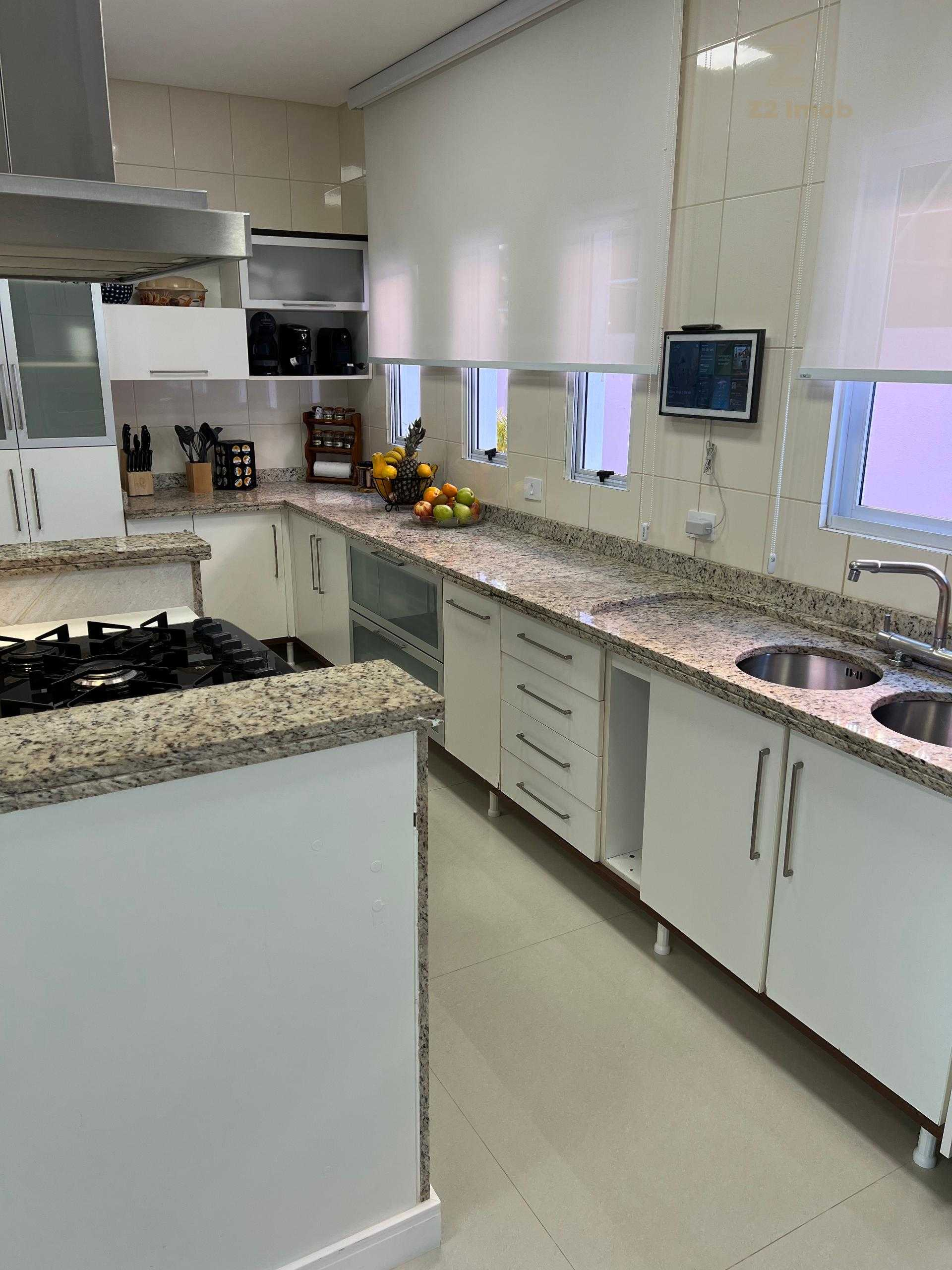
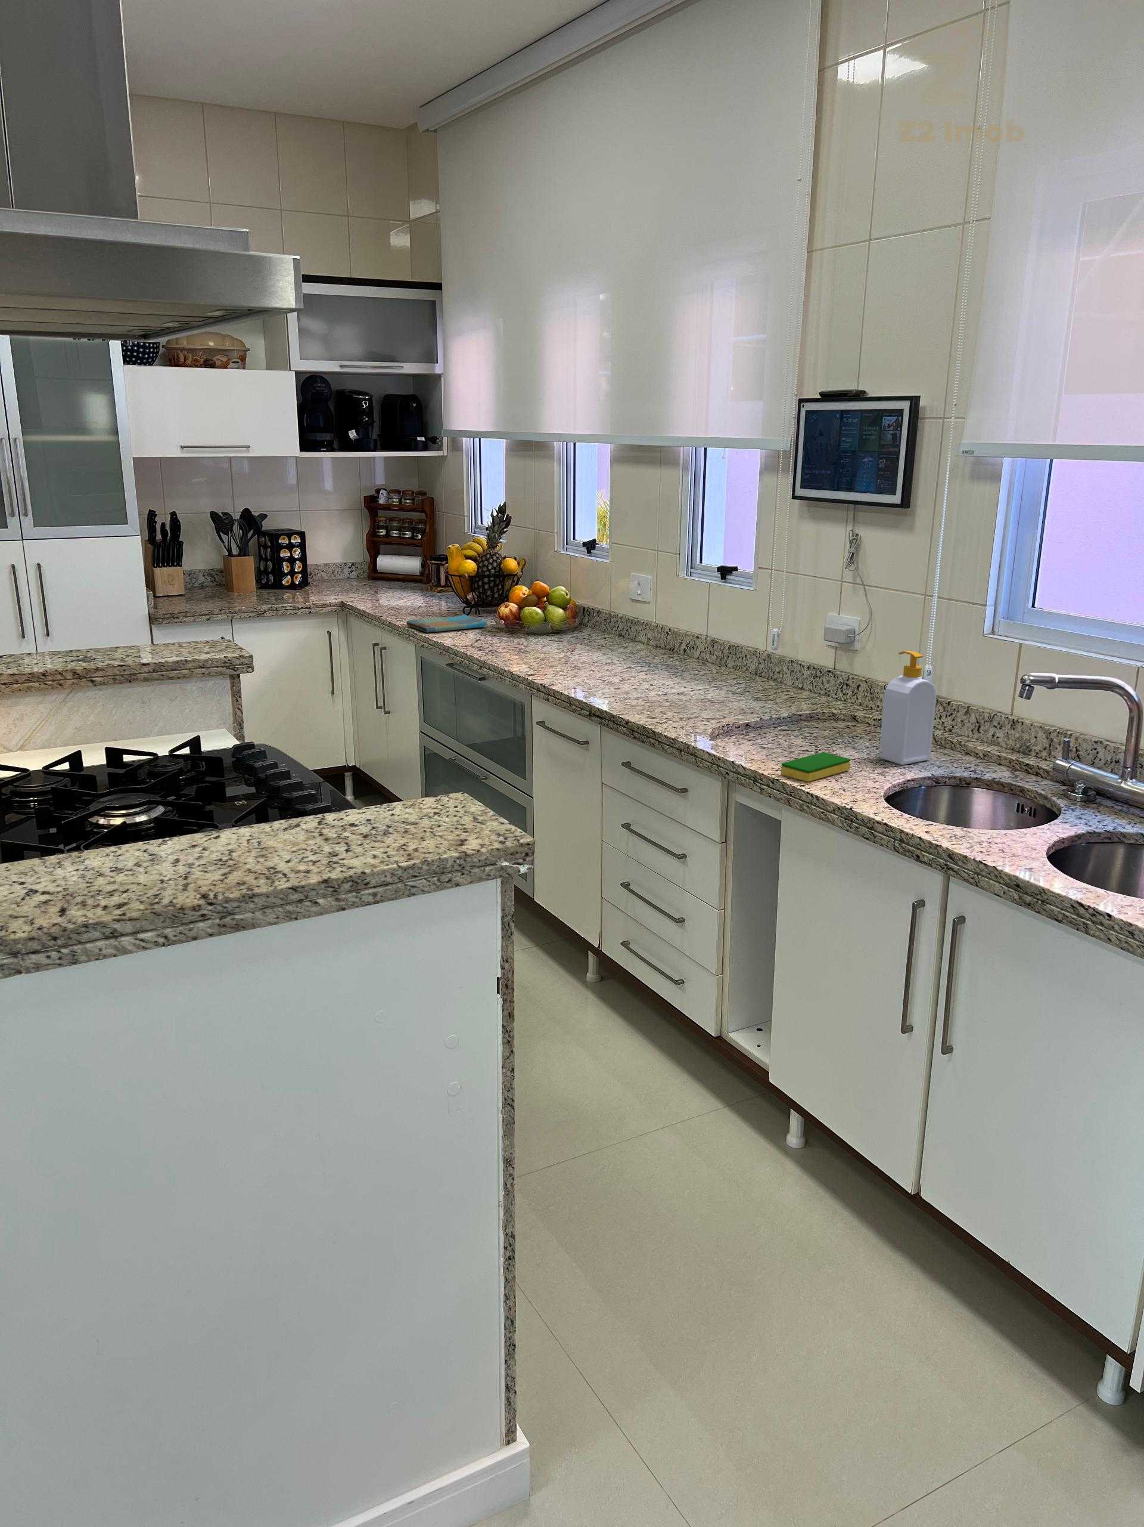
+ dish towel (447, 623)
+ soap bottle (907, 706)
+ dish sponge (816, 766)
